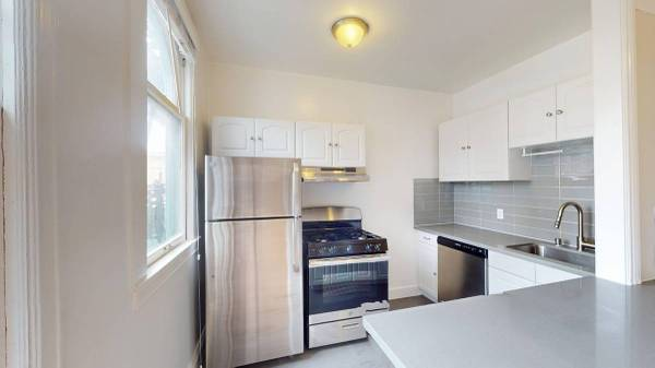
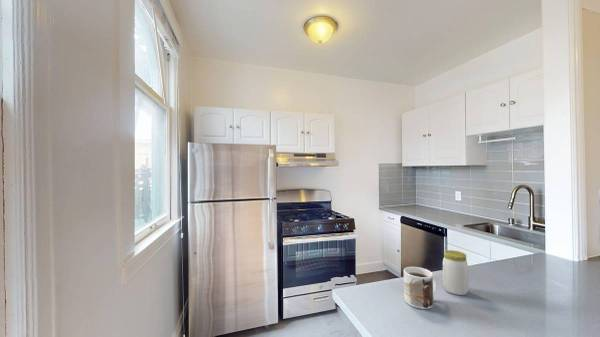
+ jar (455, 271)
+ mug (421, 286)
